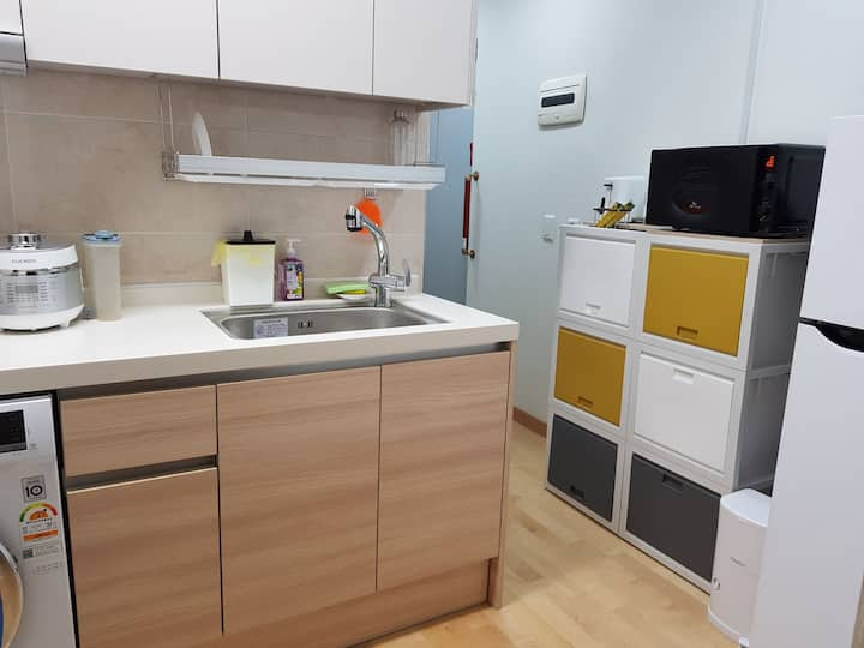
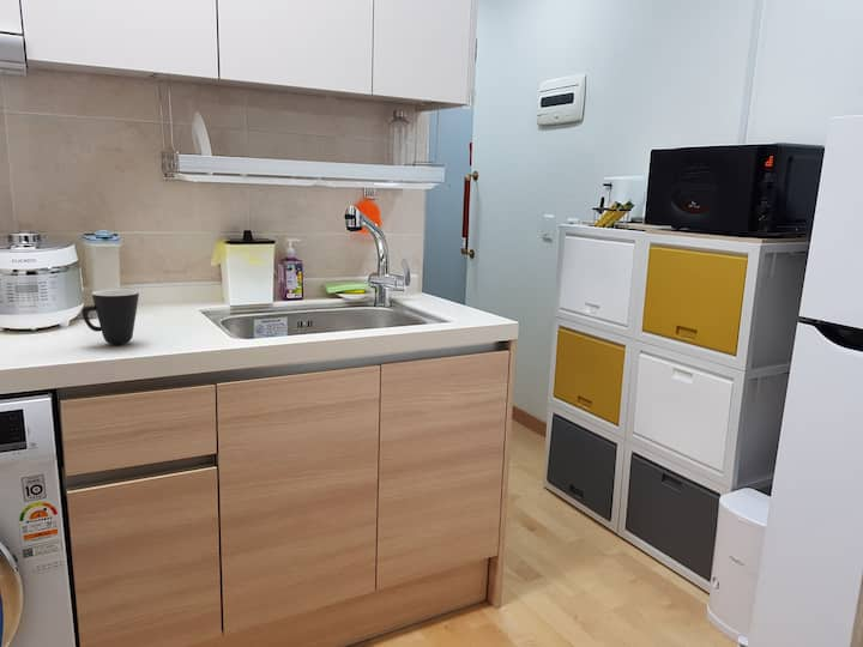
+ mug (111, 318)
